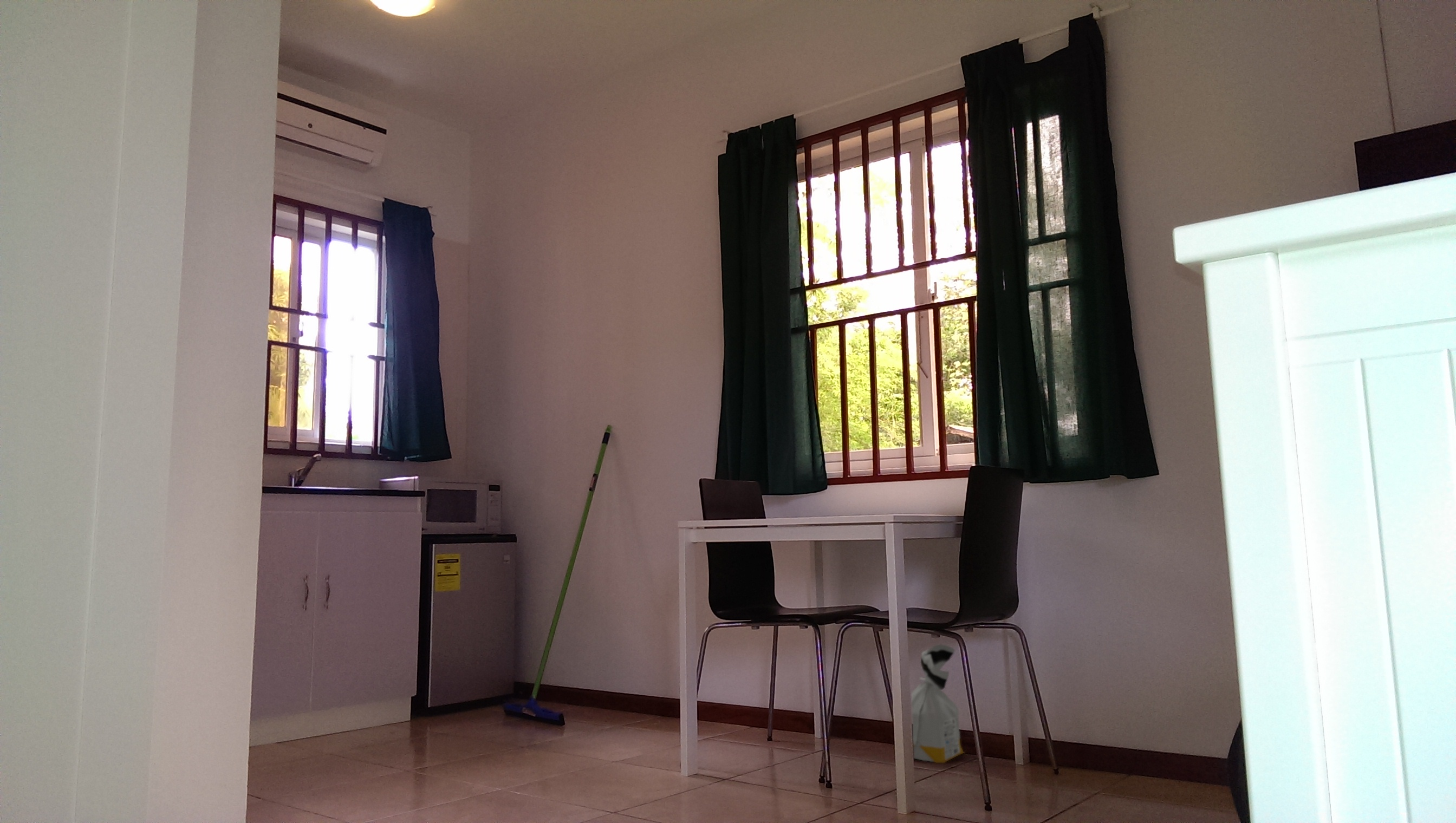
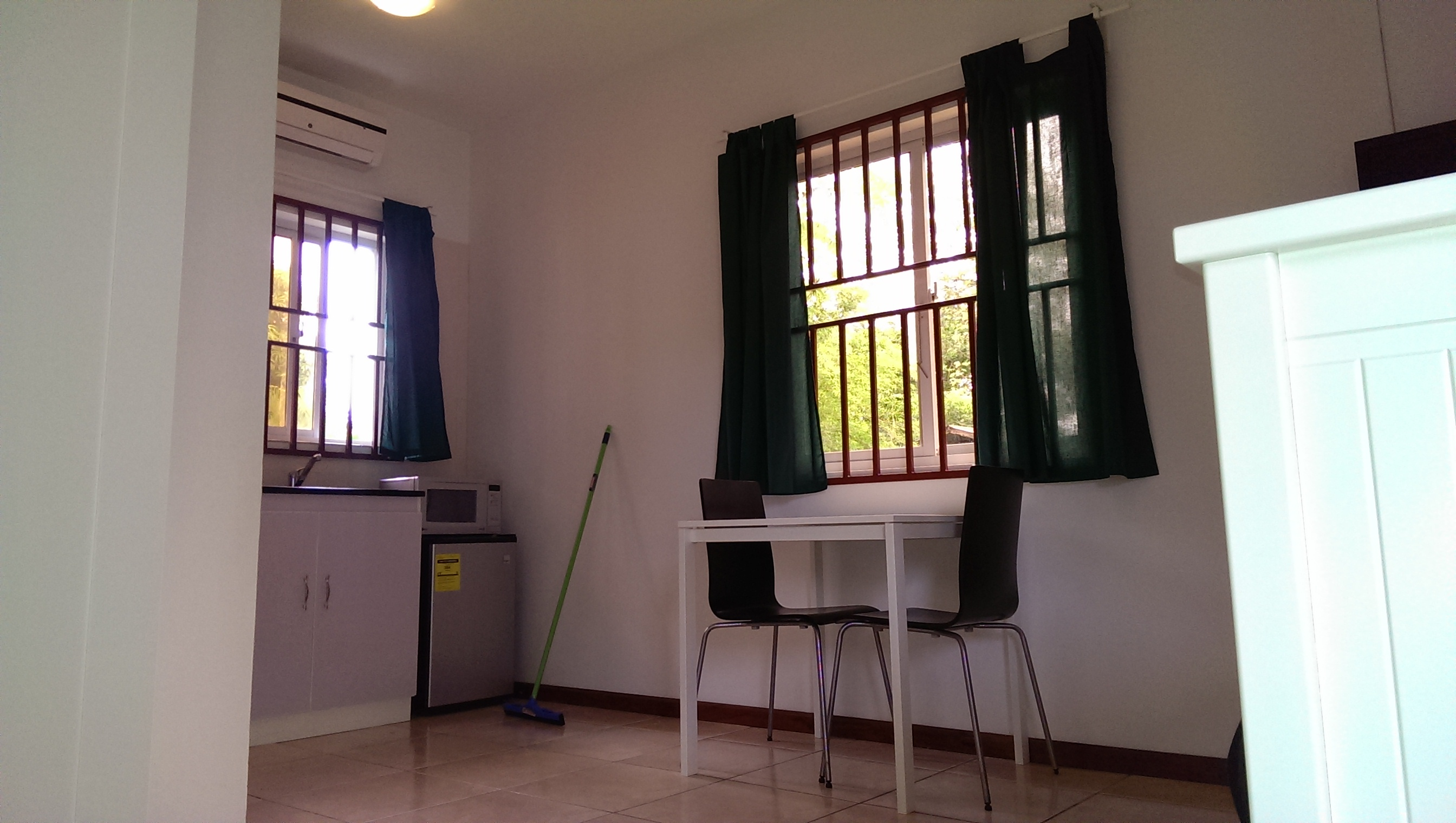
- bag (931, 699)
